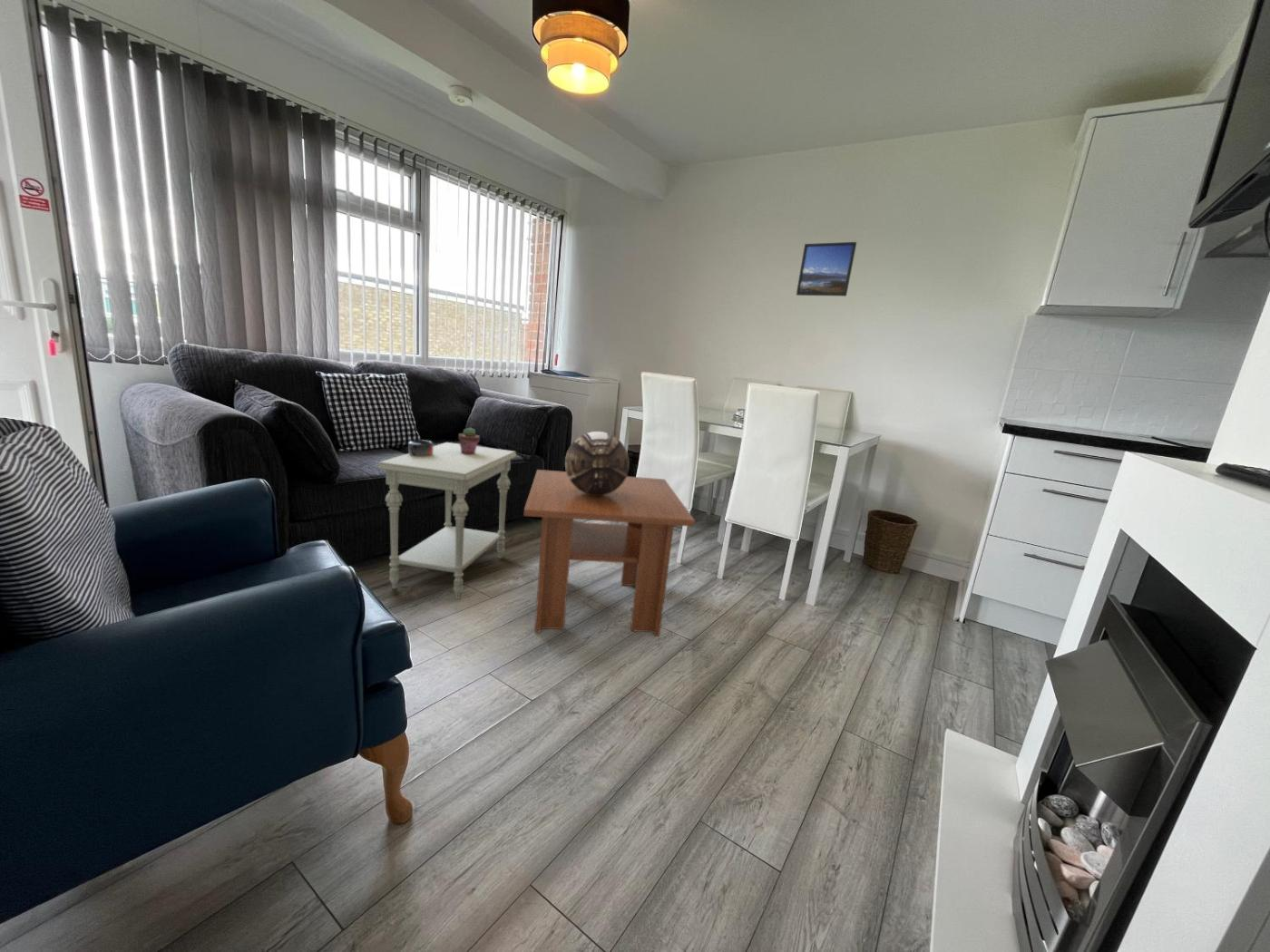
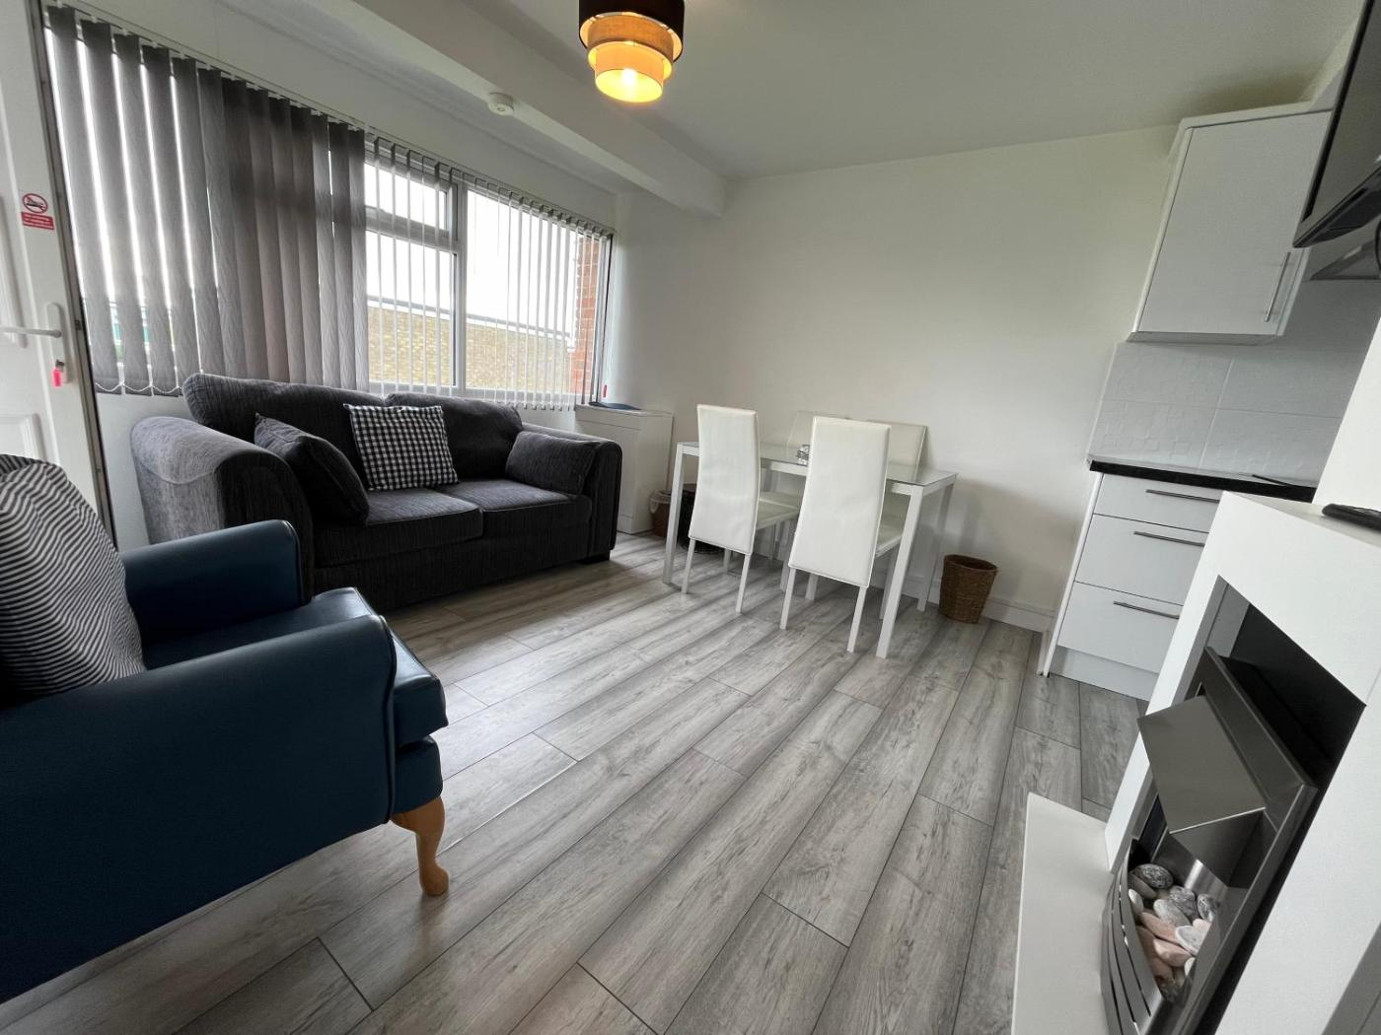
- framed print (825, 269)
- coffee table (601, 549)
- mug (419, 448)
- side table (454, 515)
- decorative bowl (597, 462)
- potted succulent (469, 440)
